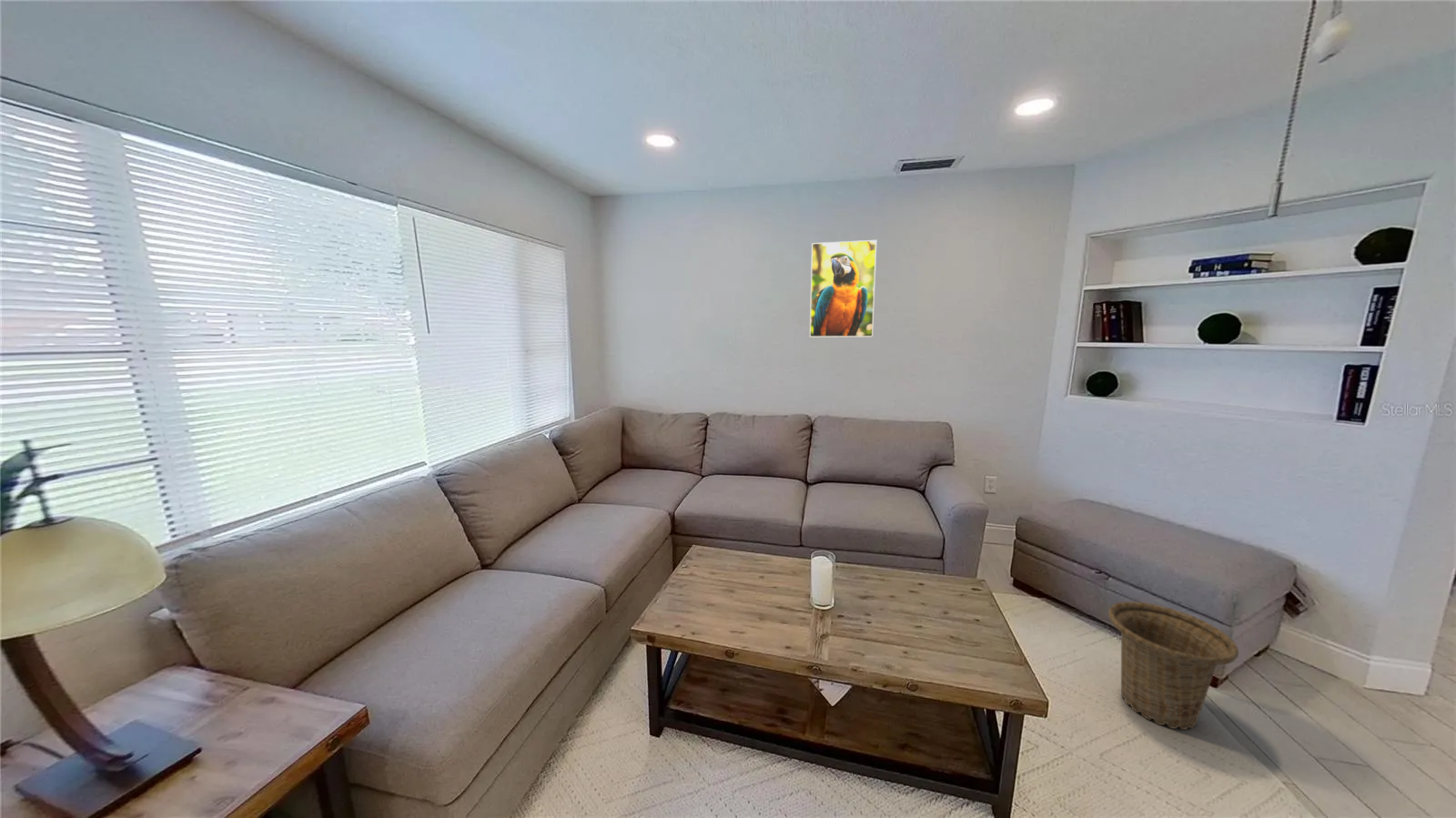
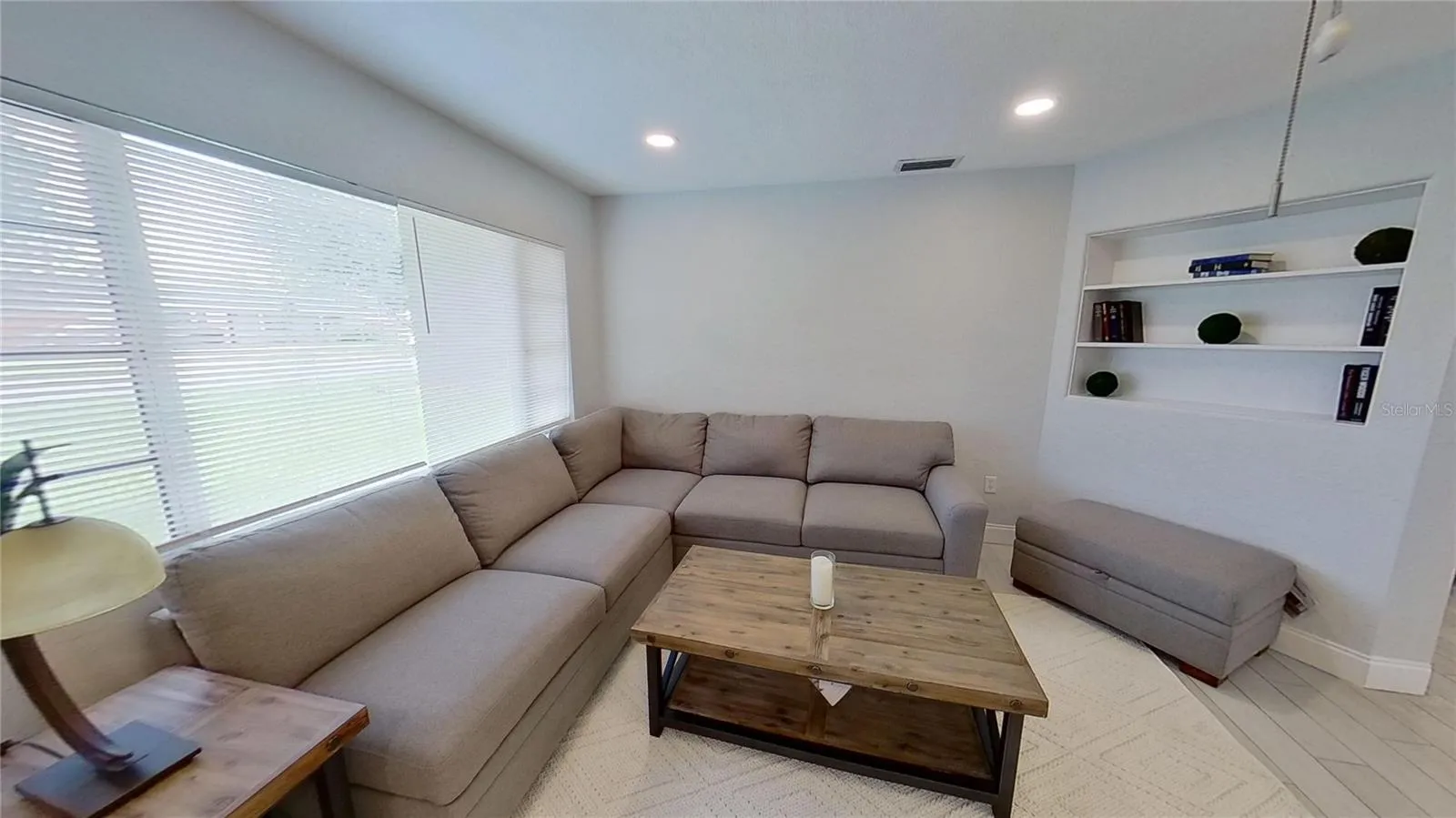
- basket (1163, 668)
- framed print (842, 289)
